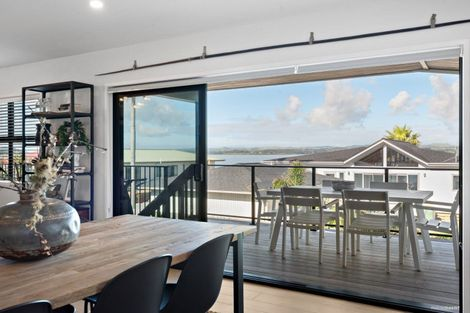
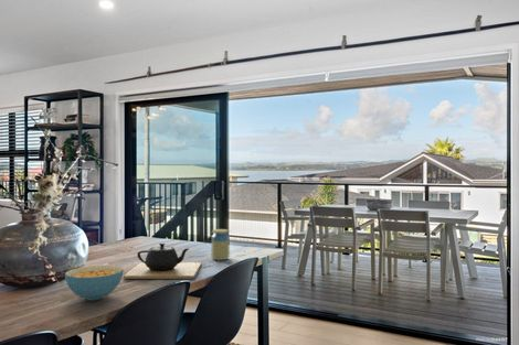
+ jar (220, 244)
+ cereal bowl (94, 284)
+ teapot (165, 257)
